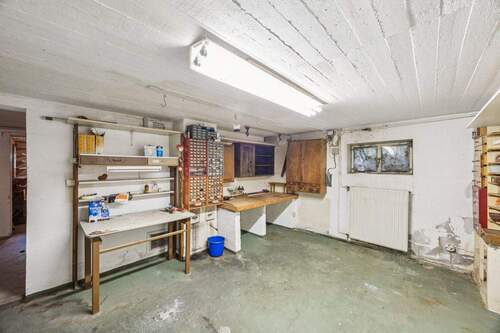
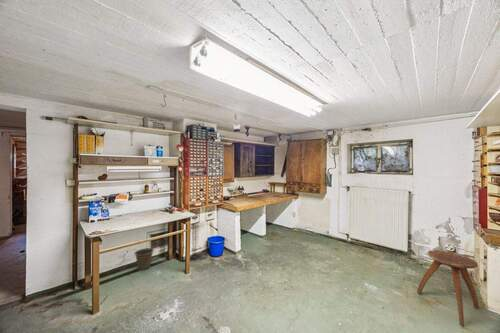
+ stool (458, 284)
+ bucket (144, 259)
